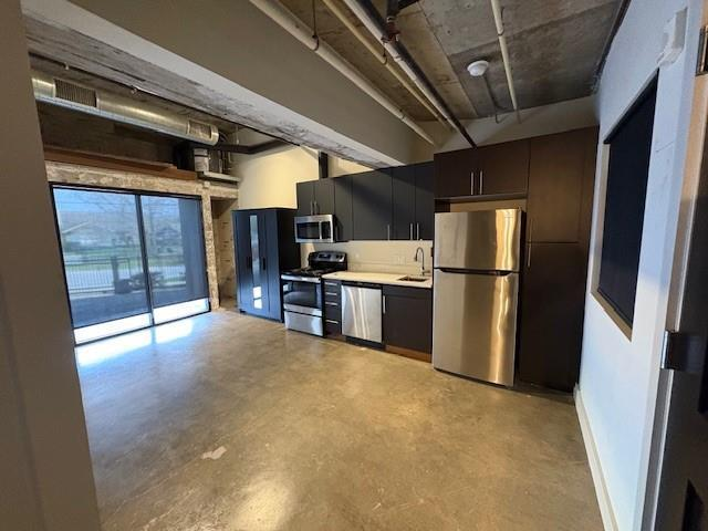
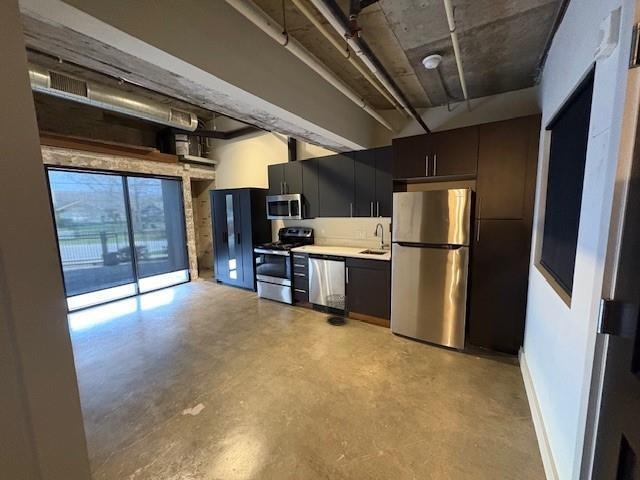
+ waste bin (335, 309)
